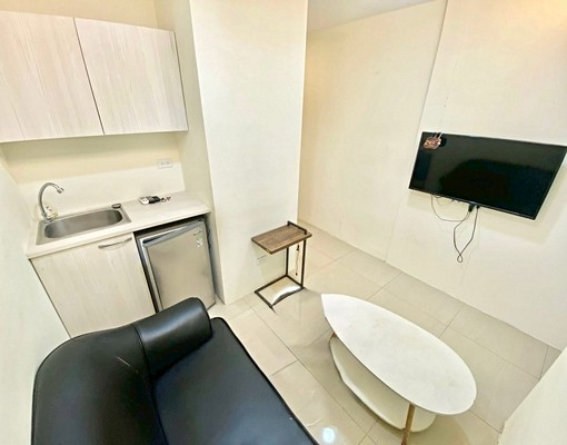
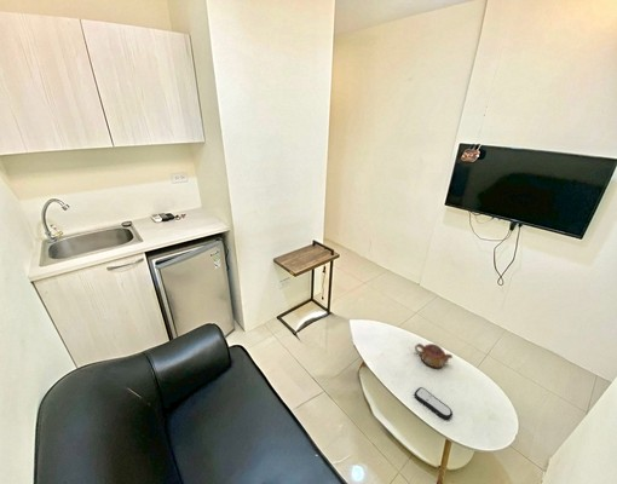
+ teapot (433, 352)
+ remote control (432, 402)
